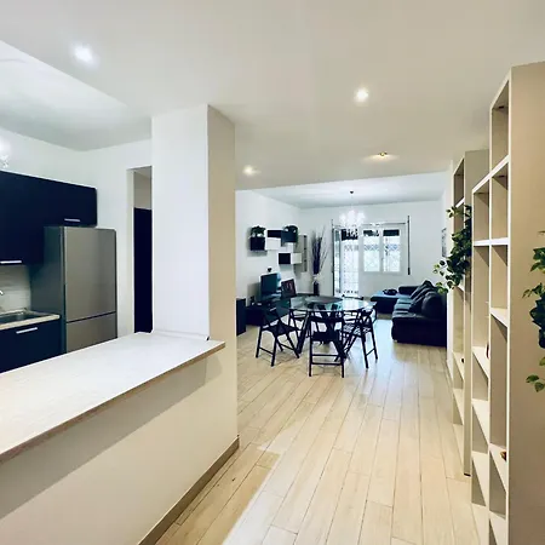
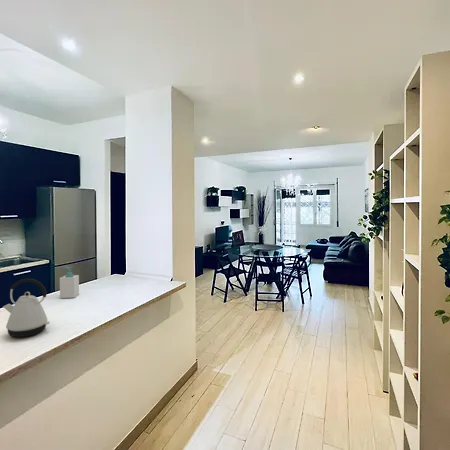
+ soap bottle (69, 281)
+ kettle (26, 305)
